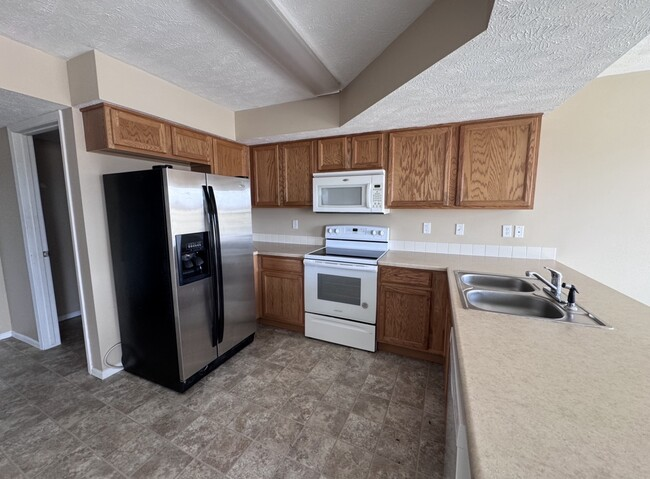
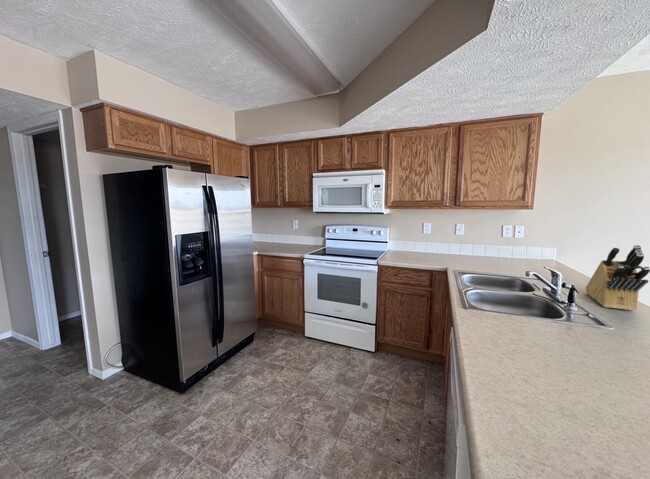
+ knife block (615, 273)
